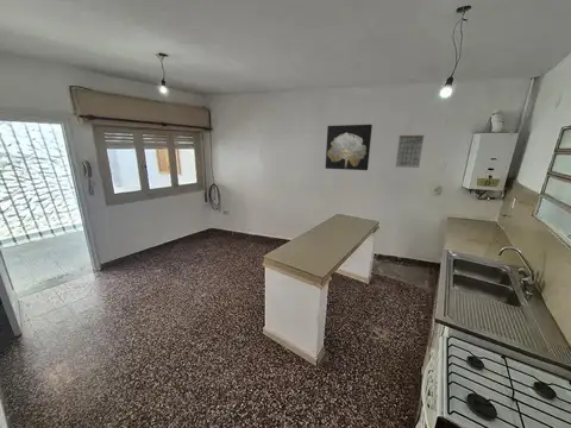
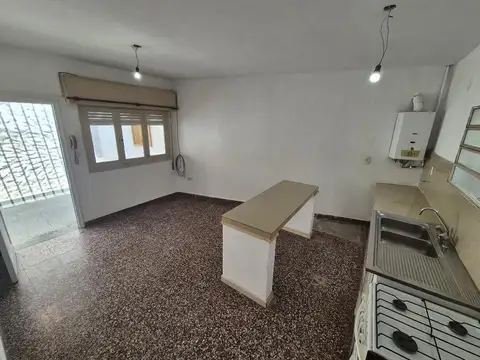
- calendar (409, 147)
- wall art (347, 147)
